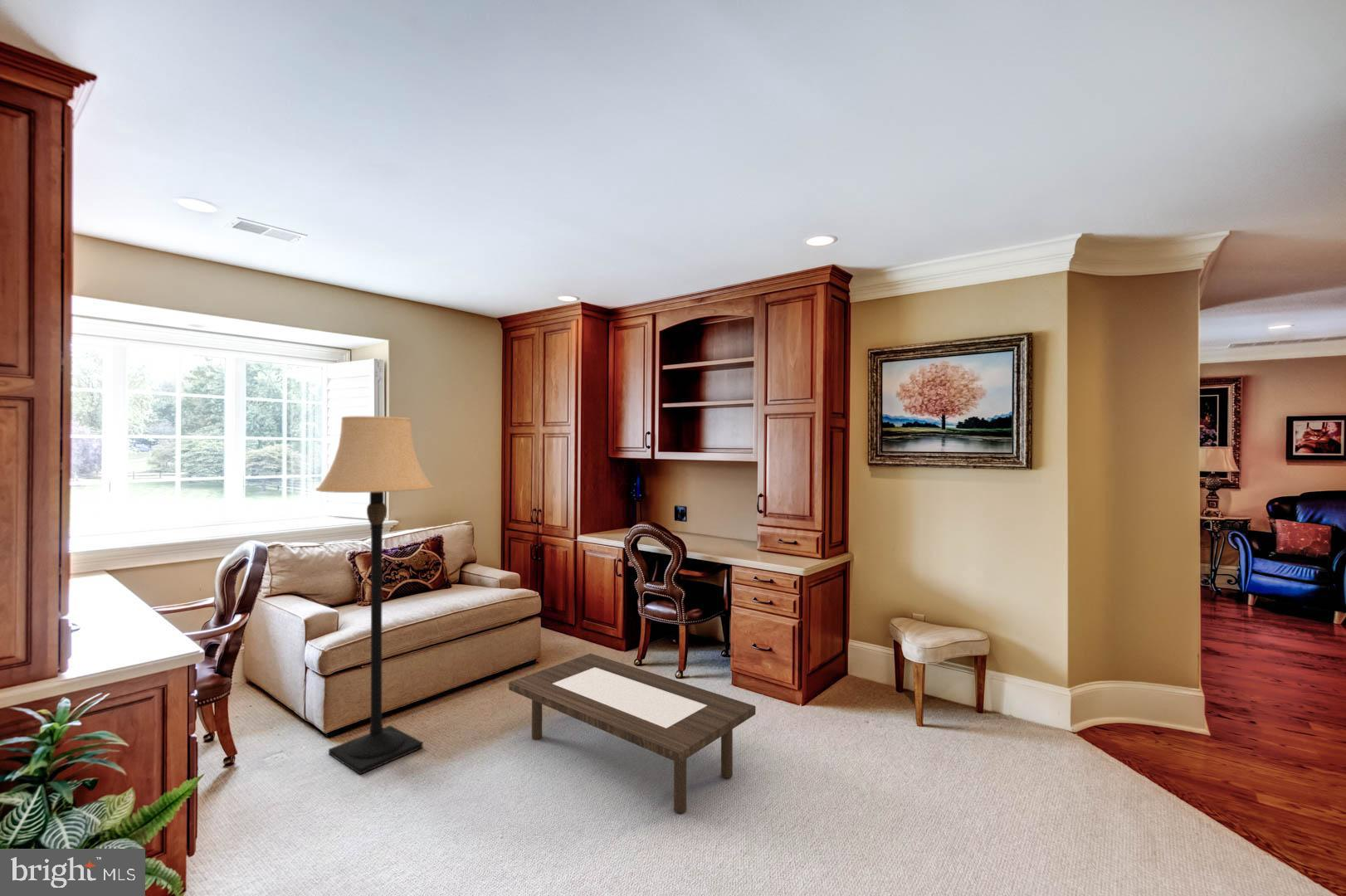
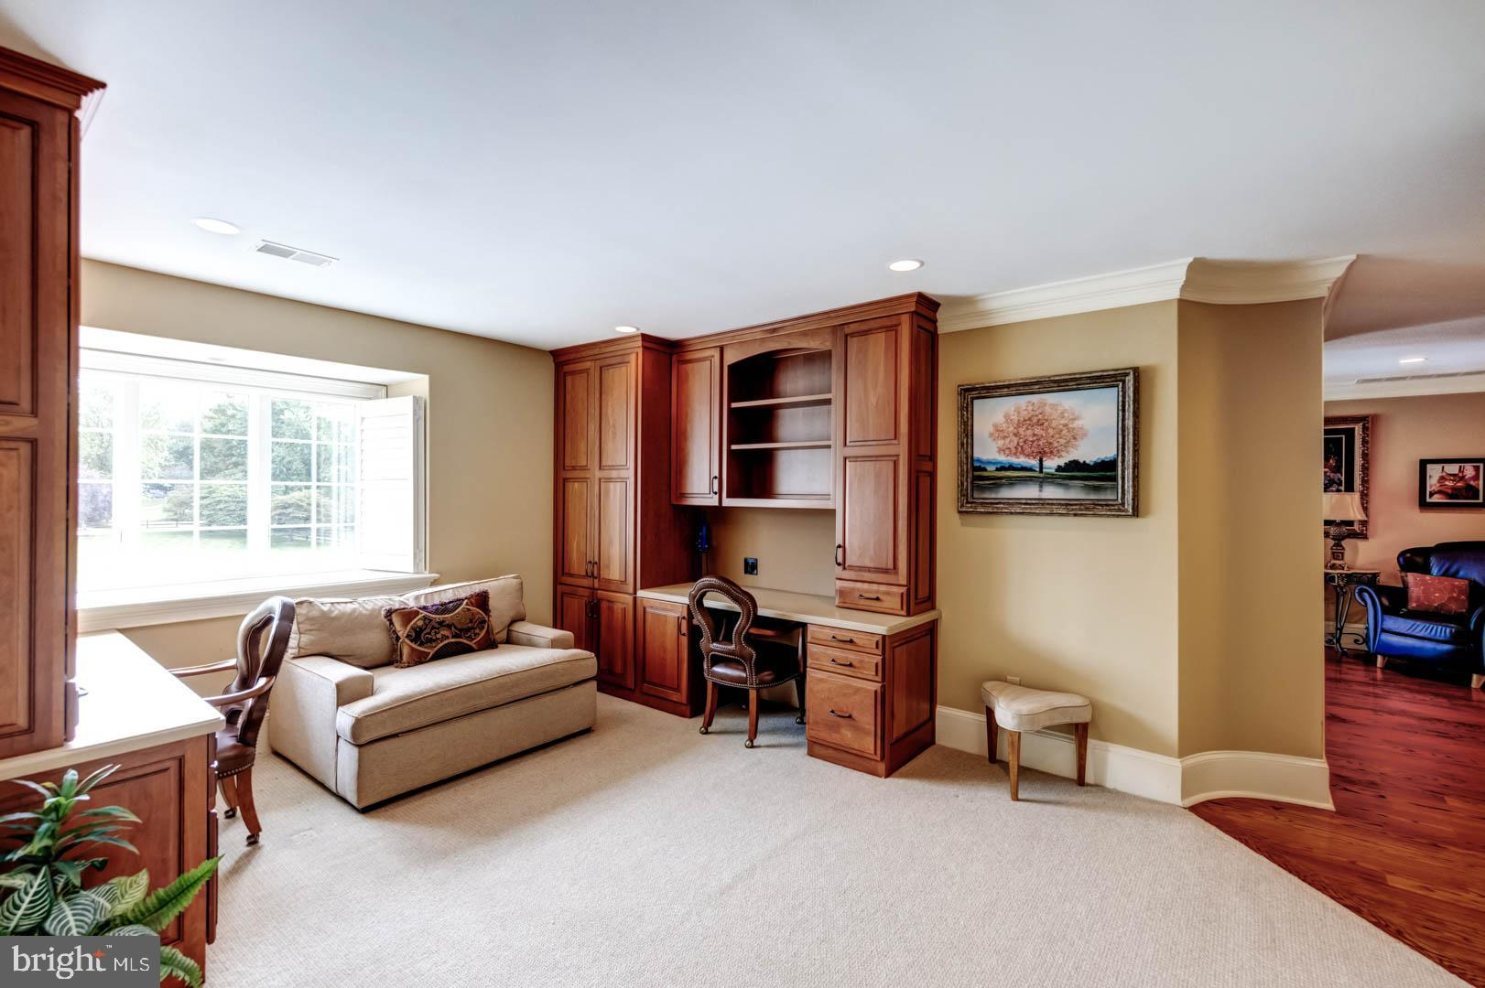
- lamp (376, 584)
- coffee table (626, 724)
